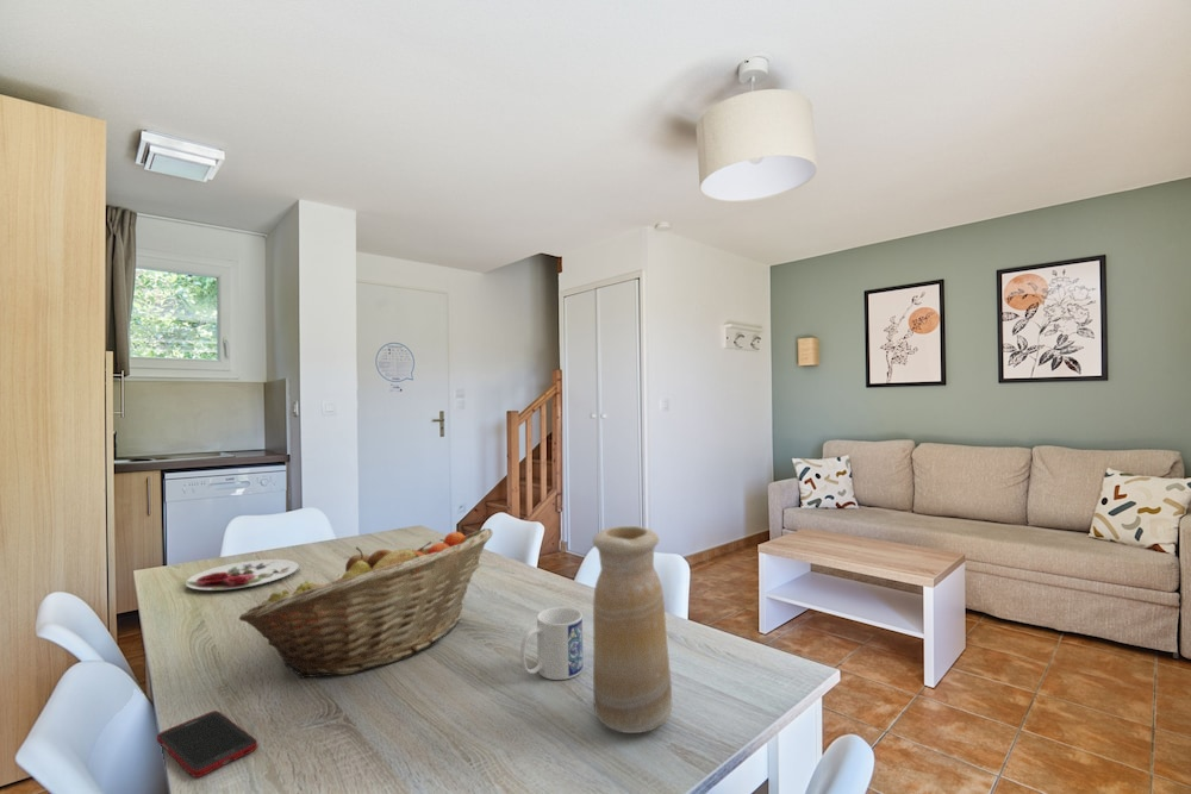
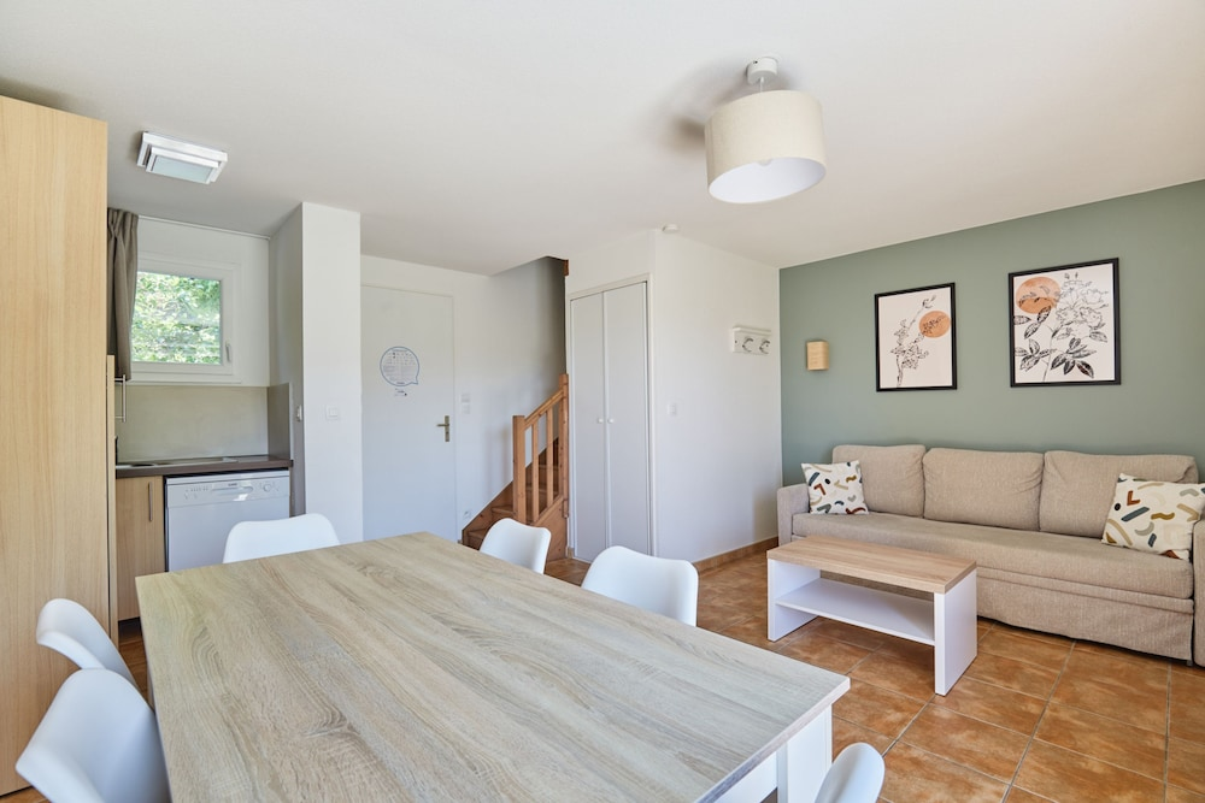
- fruit basket (382, 587)
- vase (631, 625)
- cell phone (206, 742)
- mug (551, 645)
- plate (244, 573)
